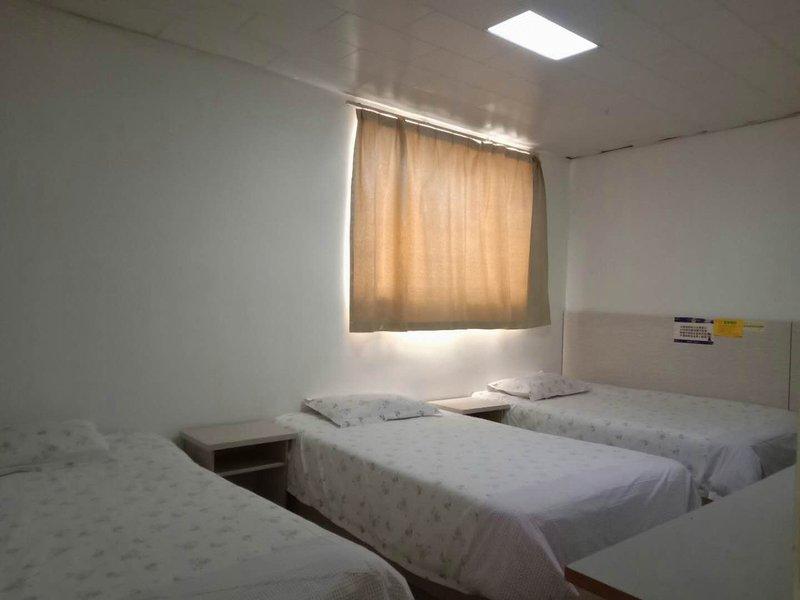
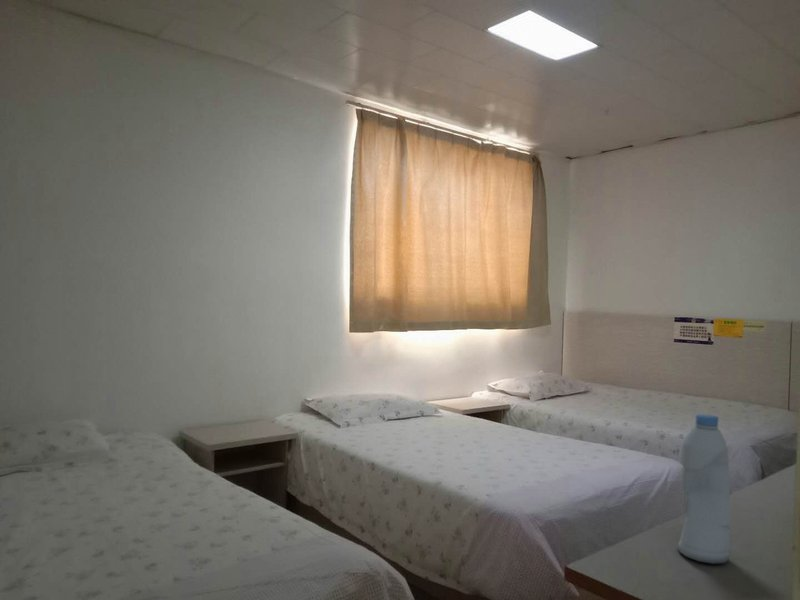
+ water bottle (704, 485)
